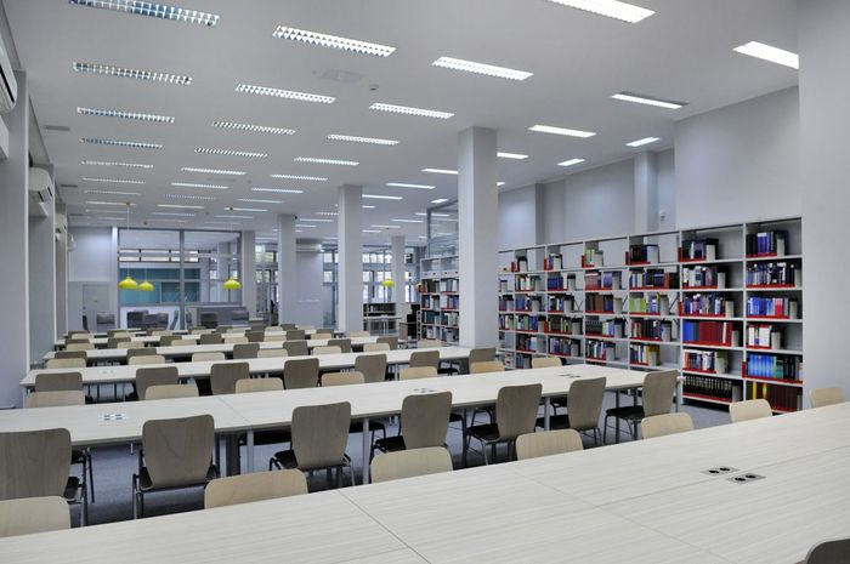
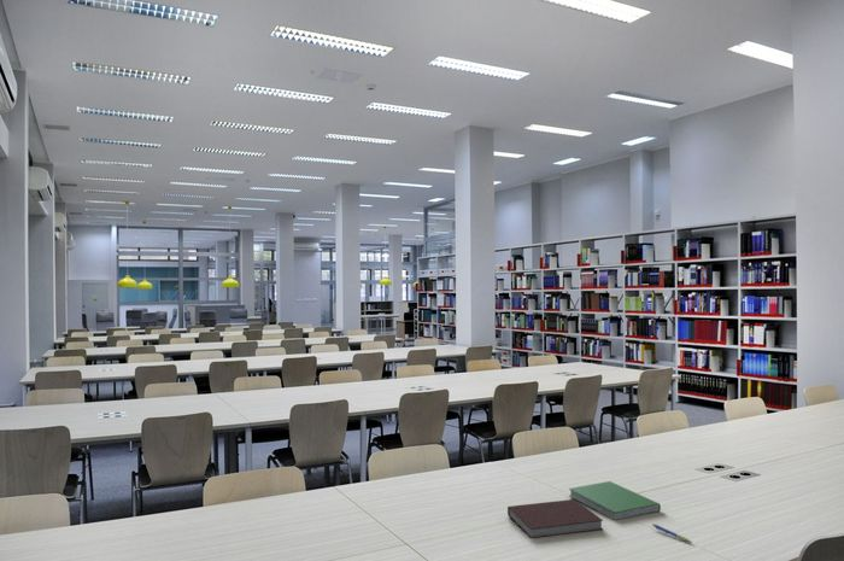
+ notebook (553, 518)
+ hardcover book (613, 499)
+ pen (672, 533)
